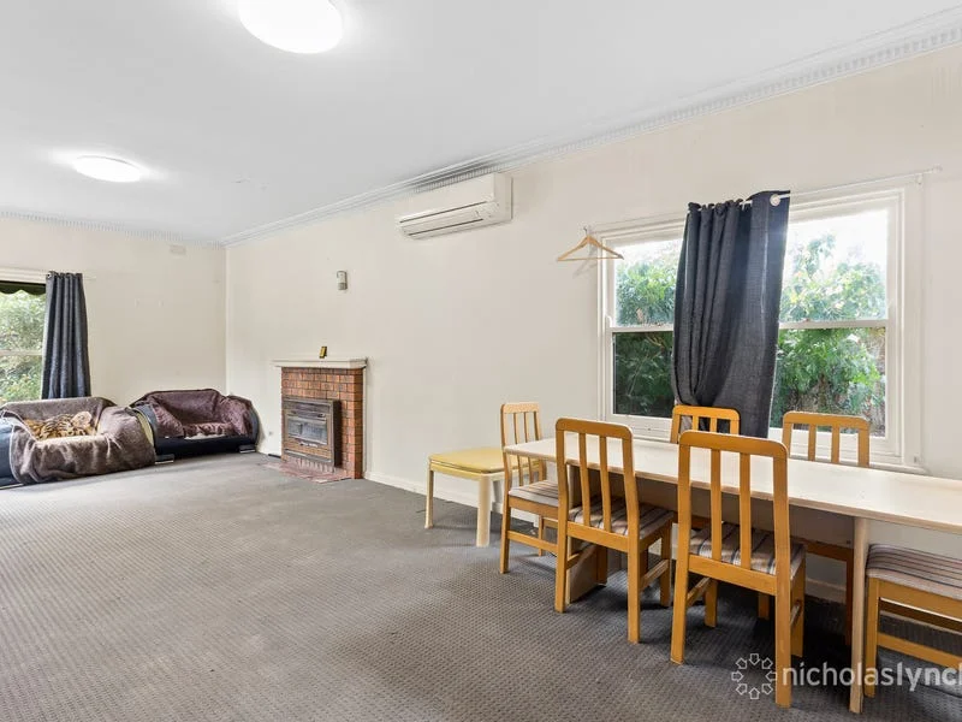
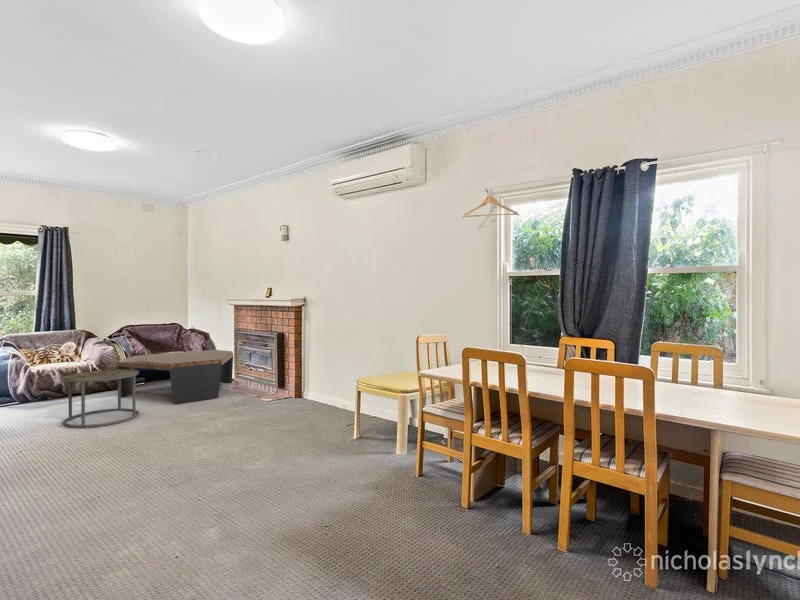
+ side table (105, 409)
+ coffee table (177, 374)
